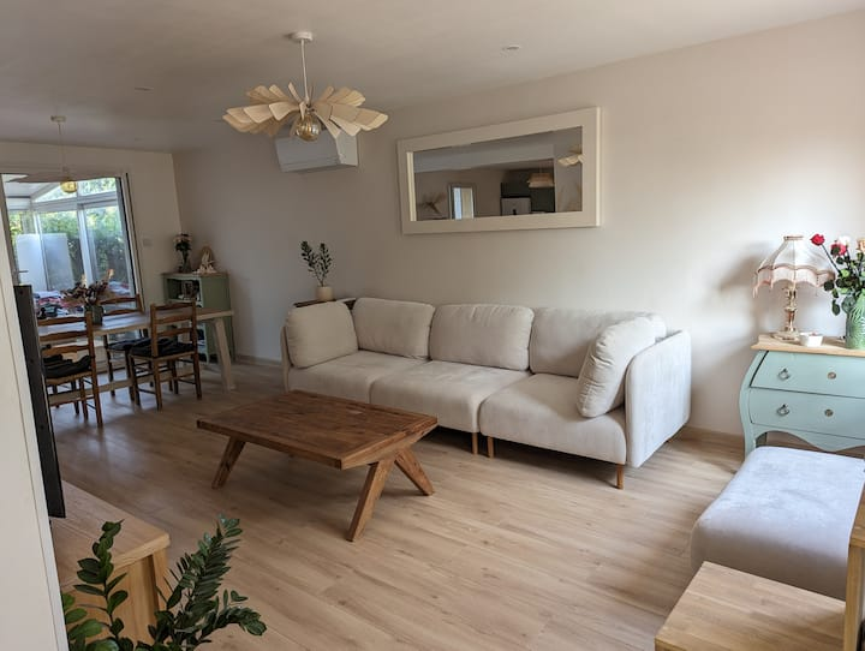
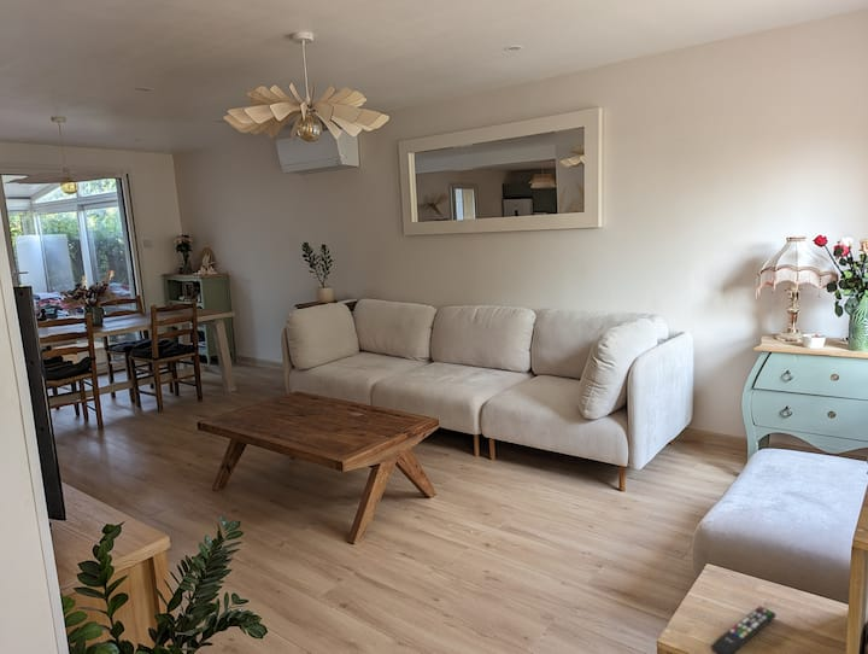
+ remote control (744, 630)
